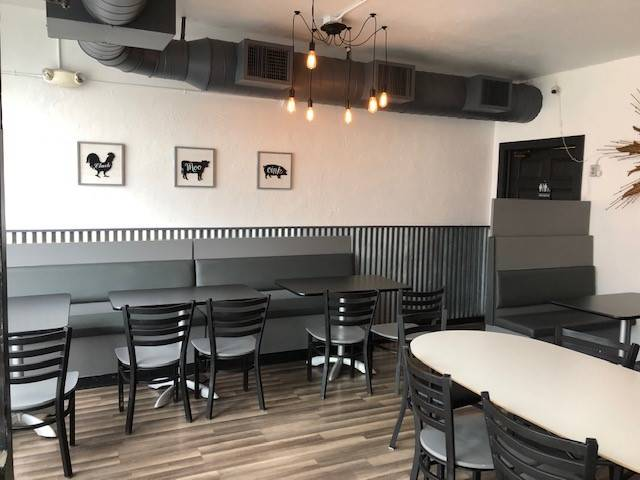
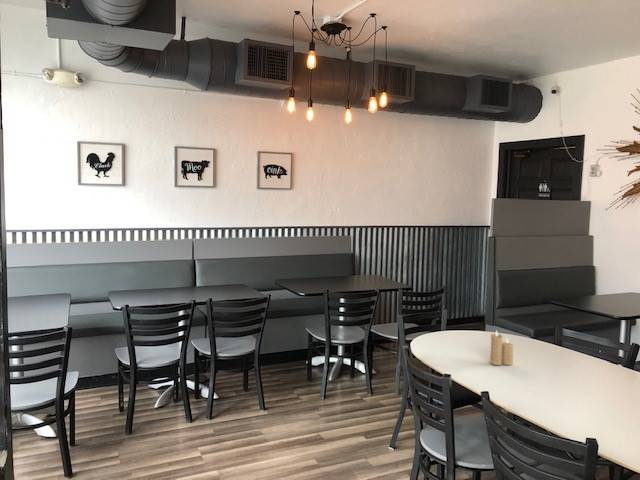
+ candle (502, 347)
